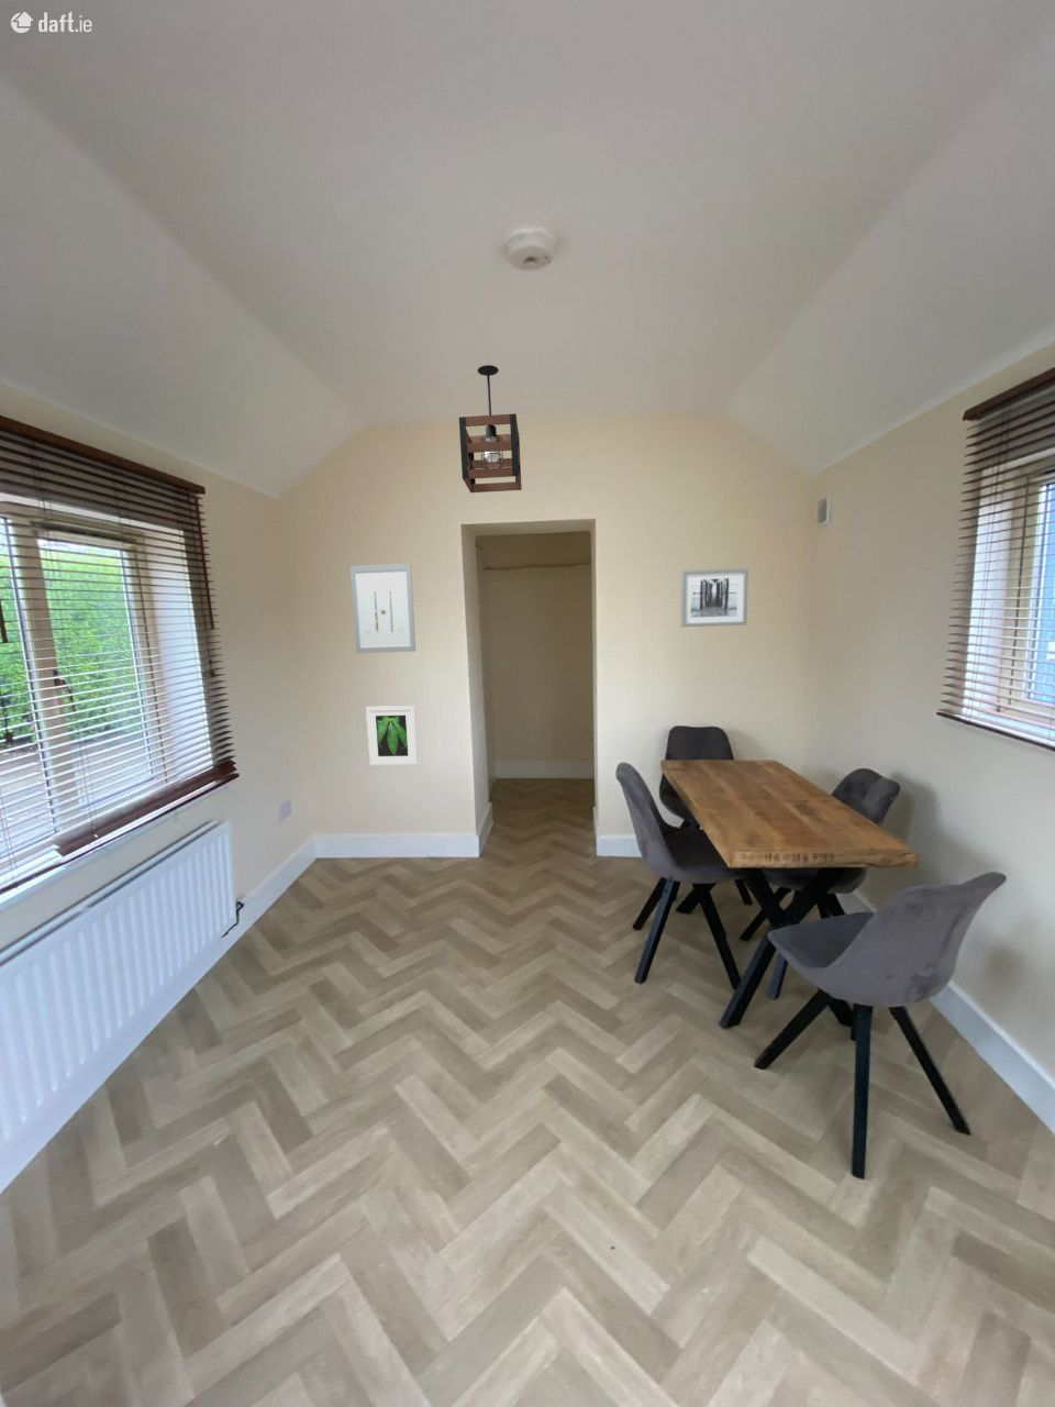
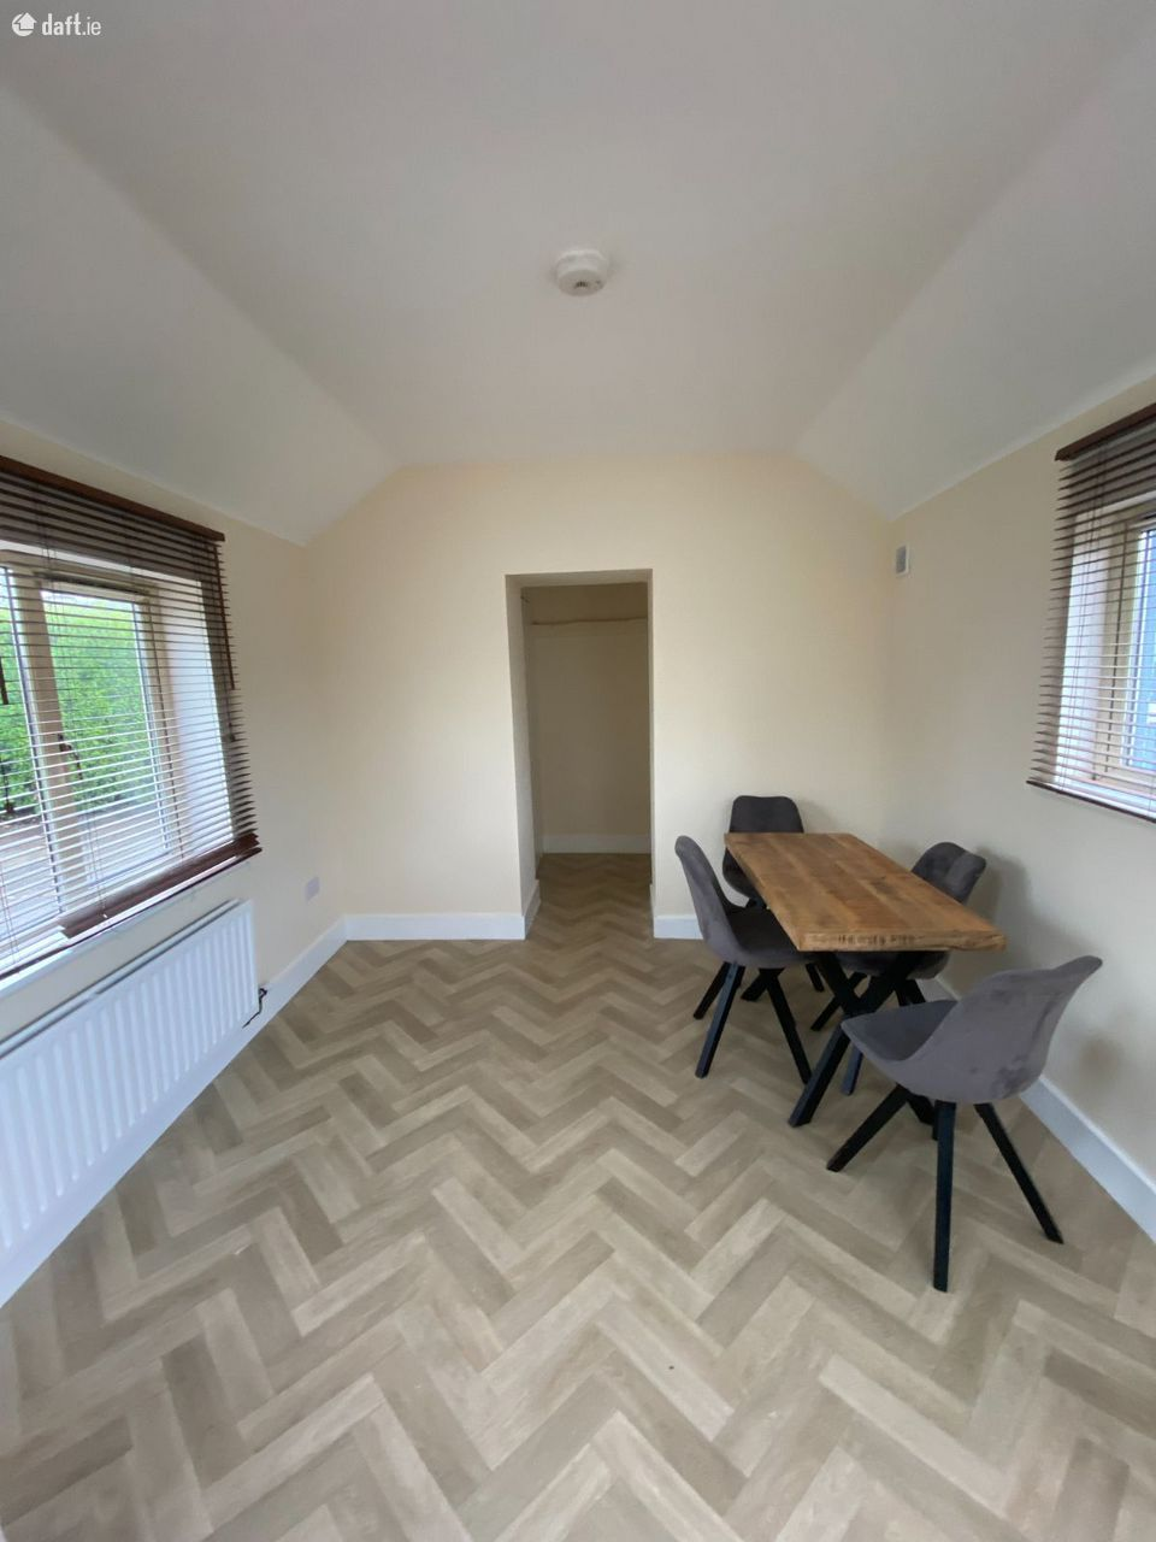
- wall art (714, 597)
- wall art (382, 609)
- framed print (391, 736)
- pendant light (490, 428)
